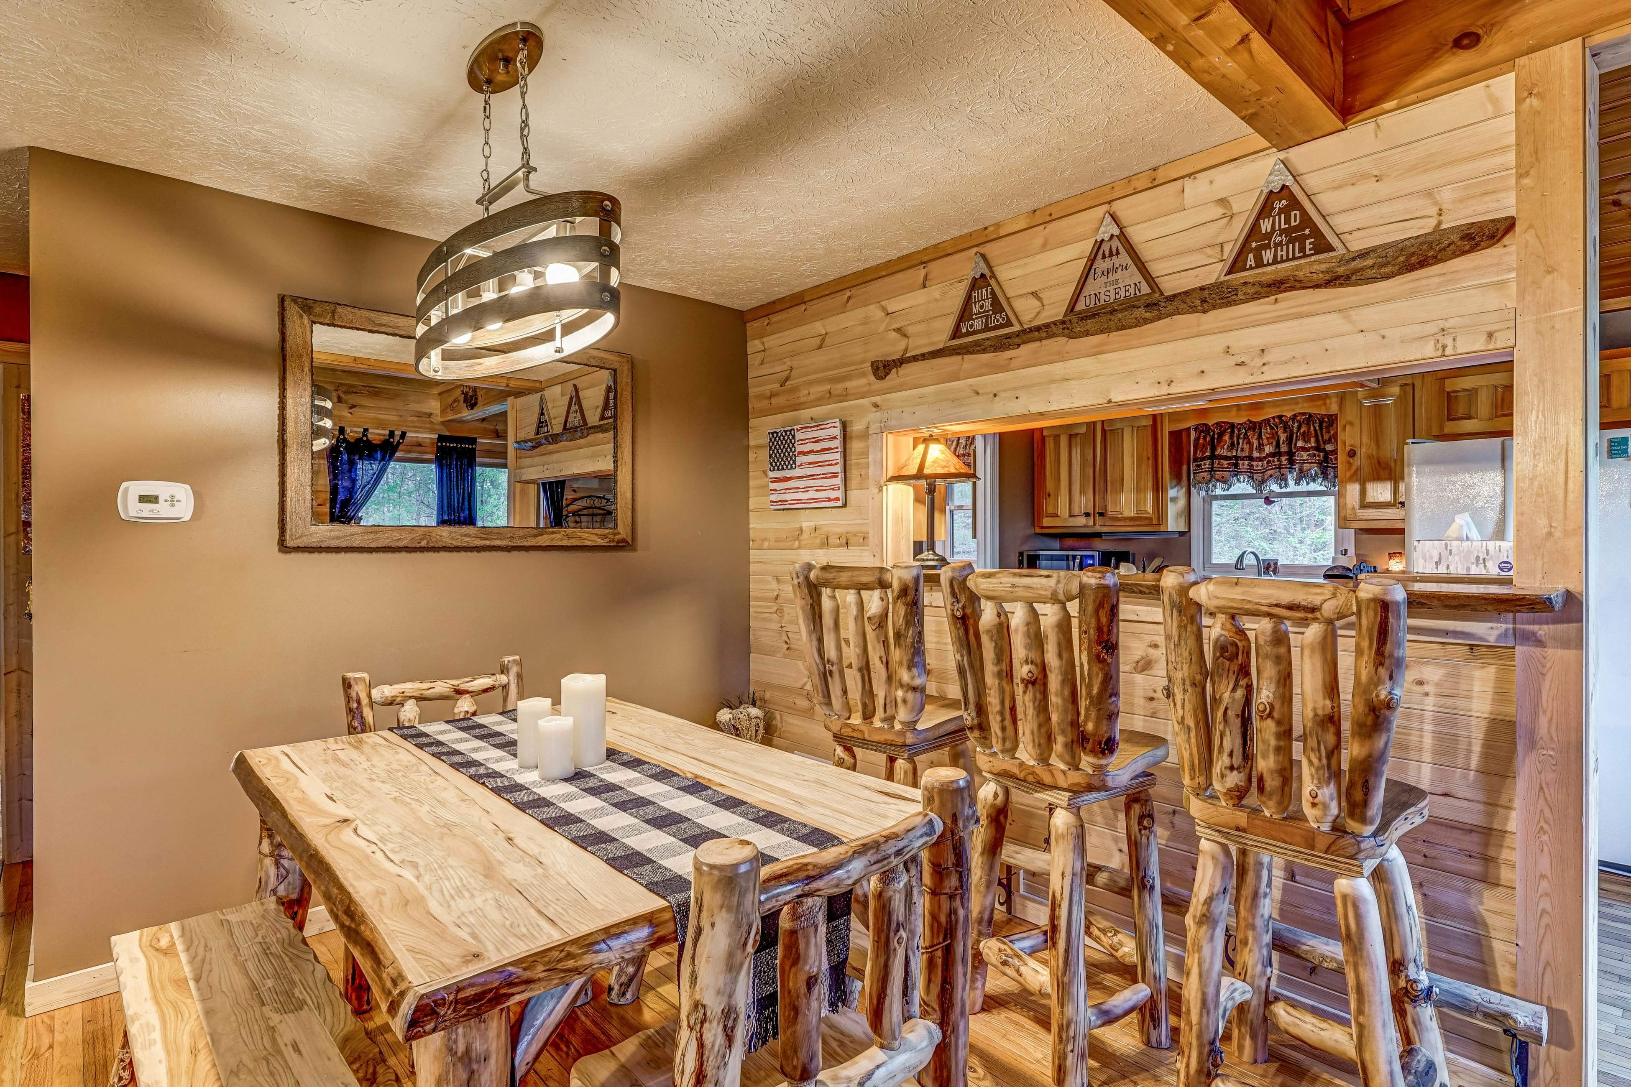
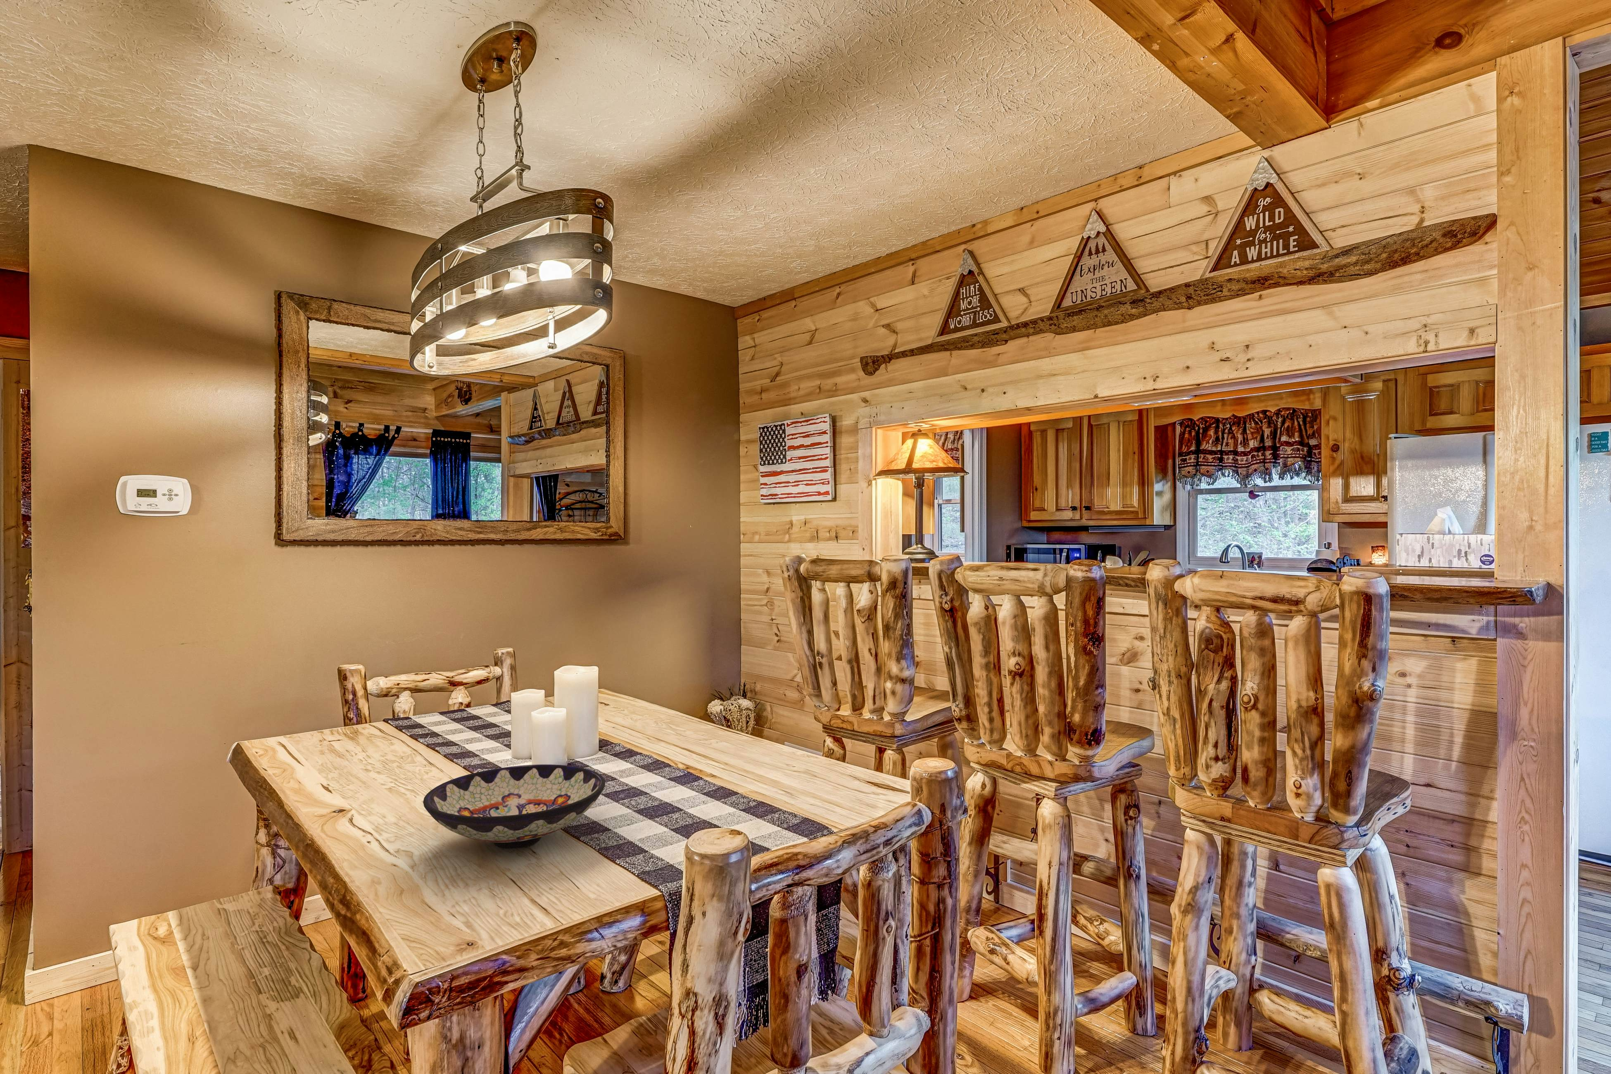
+ bowl (518, 814)
